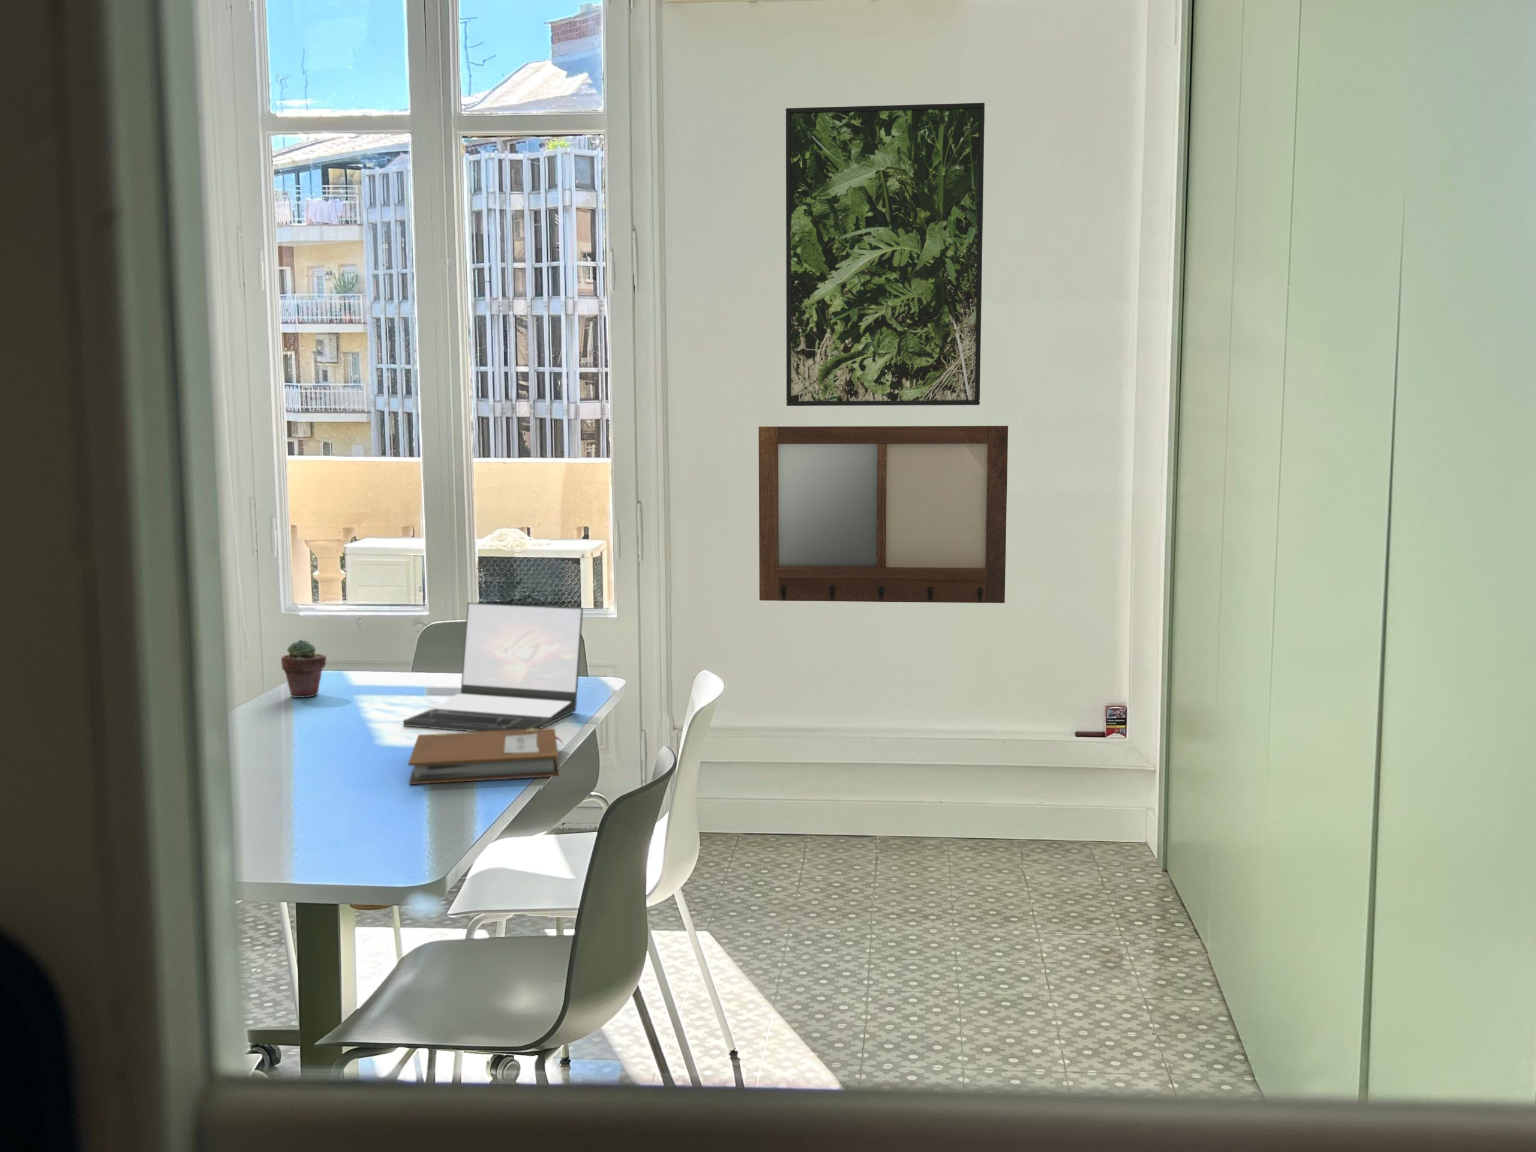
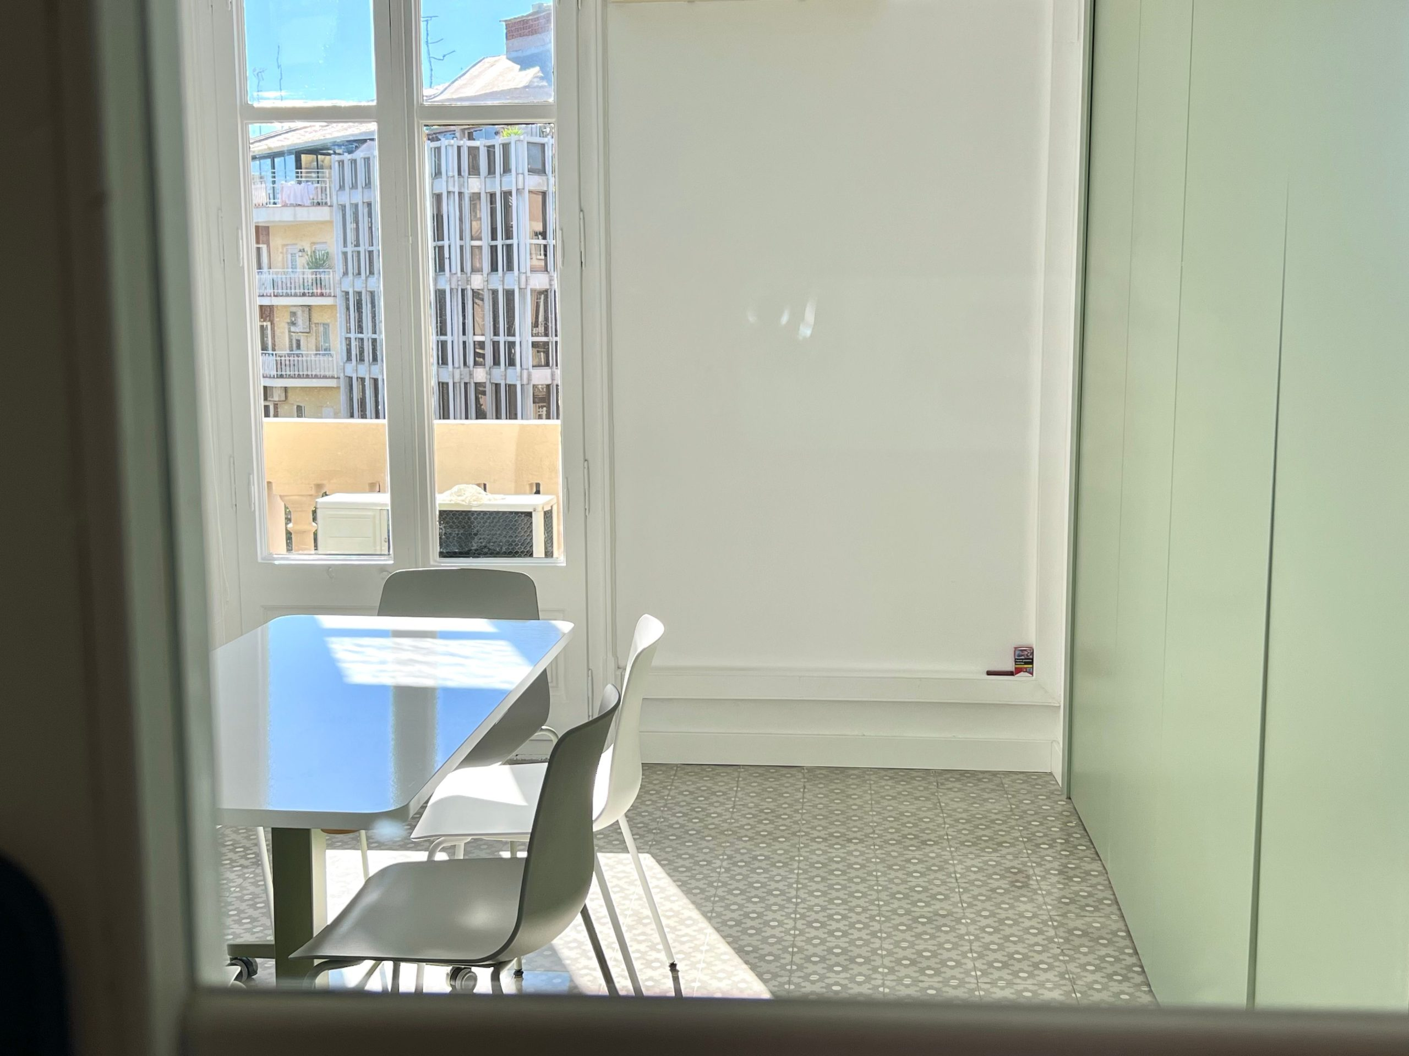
- potted succulent (304, 667)
- notebook (490, 753)
- writing board (882, 514)
- laptop (495, 664)
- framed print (883, 258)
